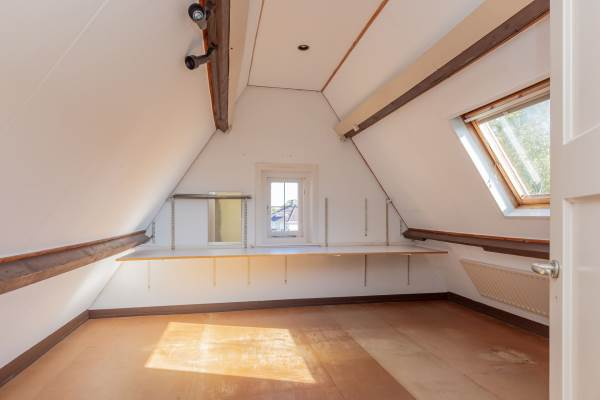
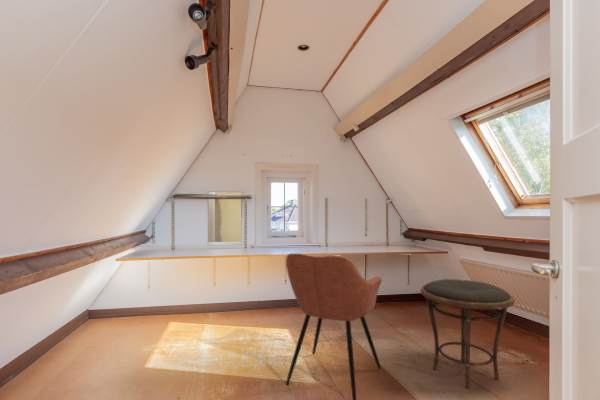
+ armchair (332, 313)
+ side table (465, 329)
